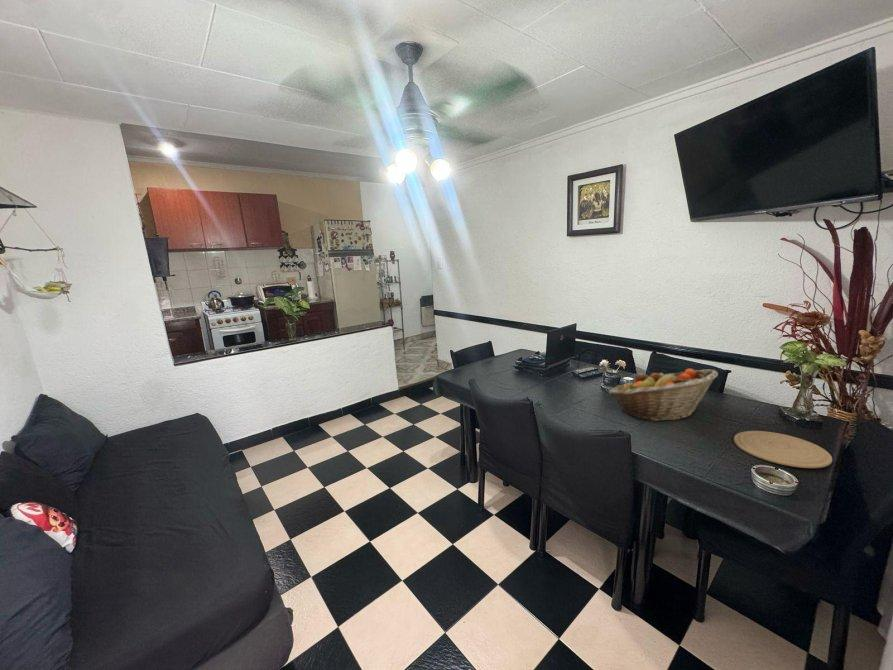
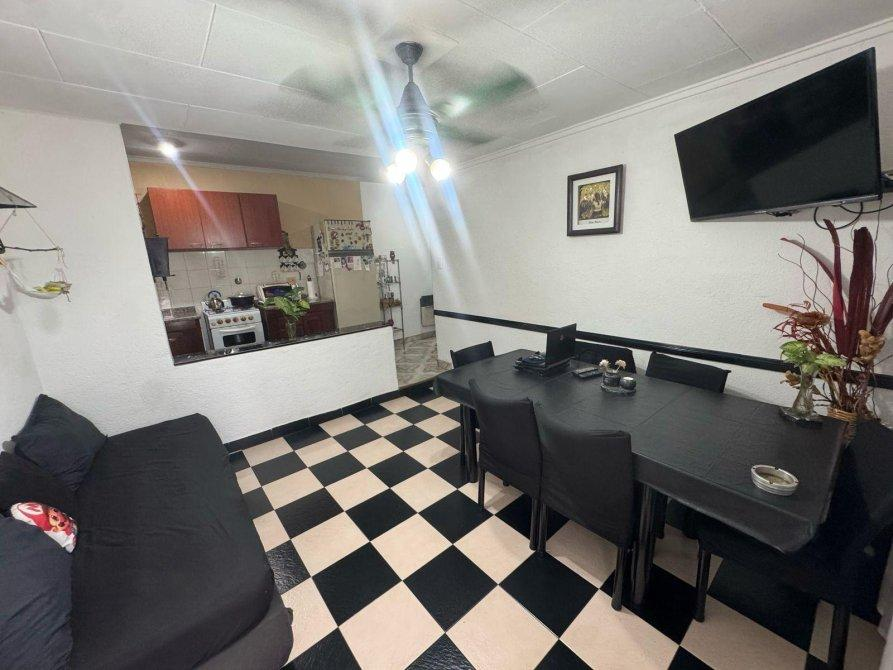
- plate (779, 447)
- fruit basket (661, 389)
